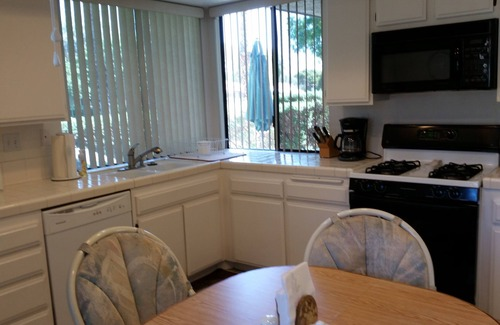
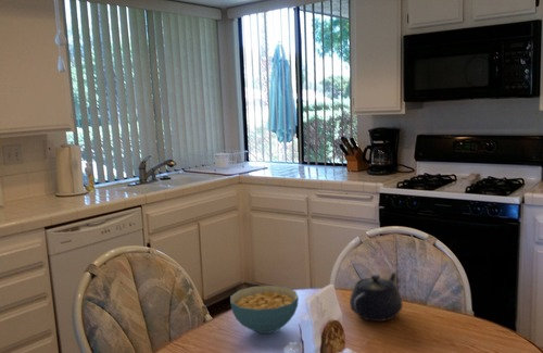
+ cereal bowl (264, 313)
+ teapot (377, 294)
